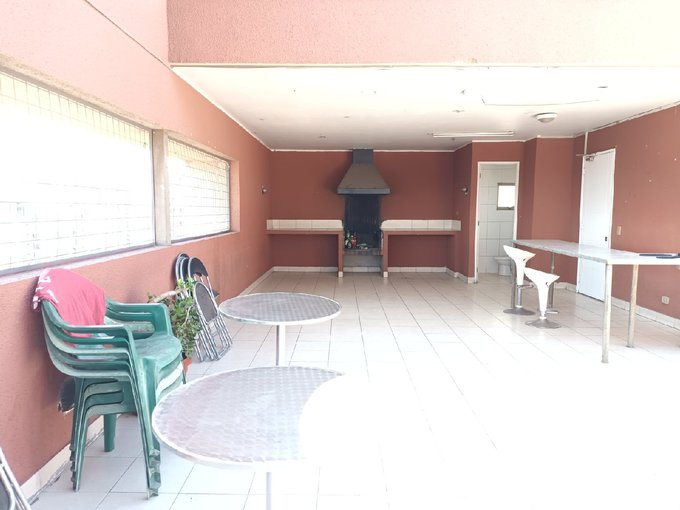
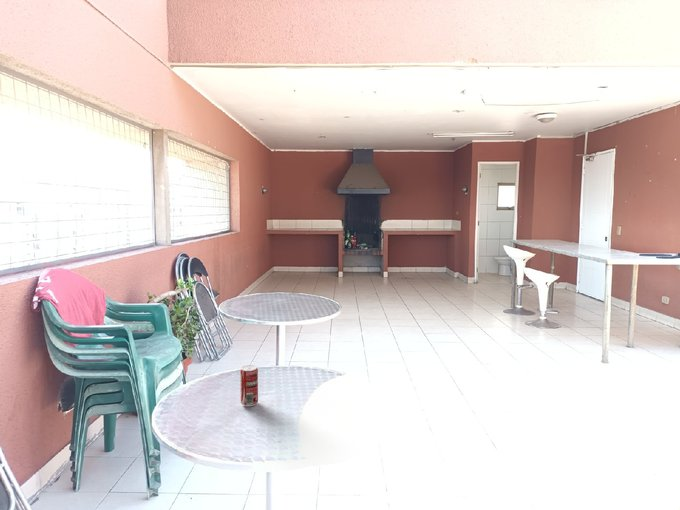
+ soda can (249, 385)
